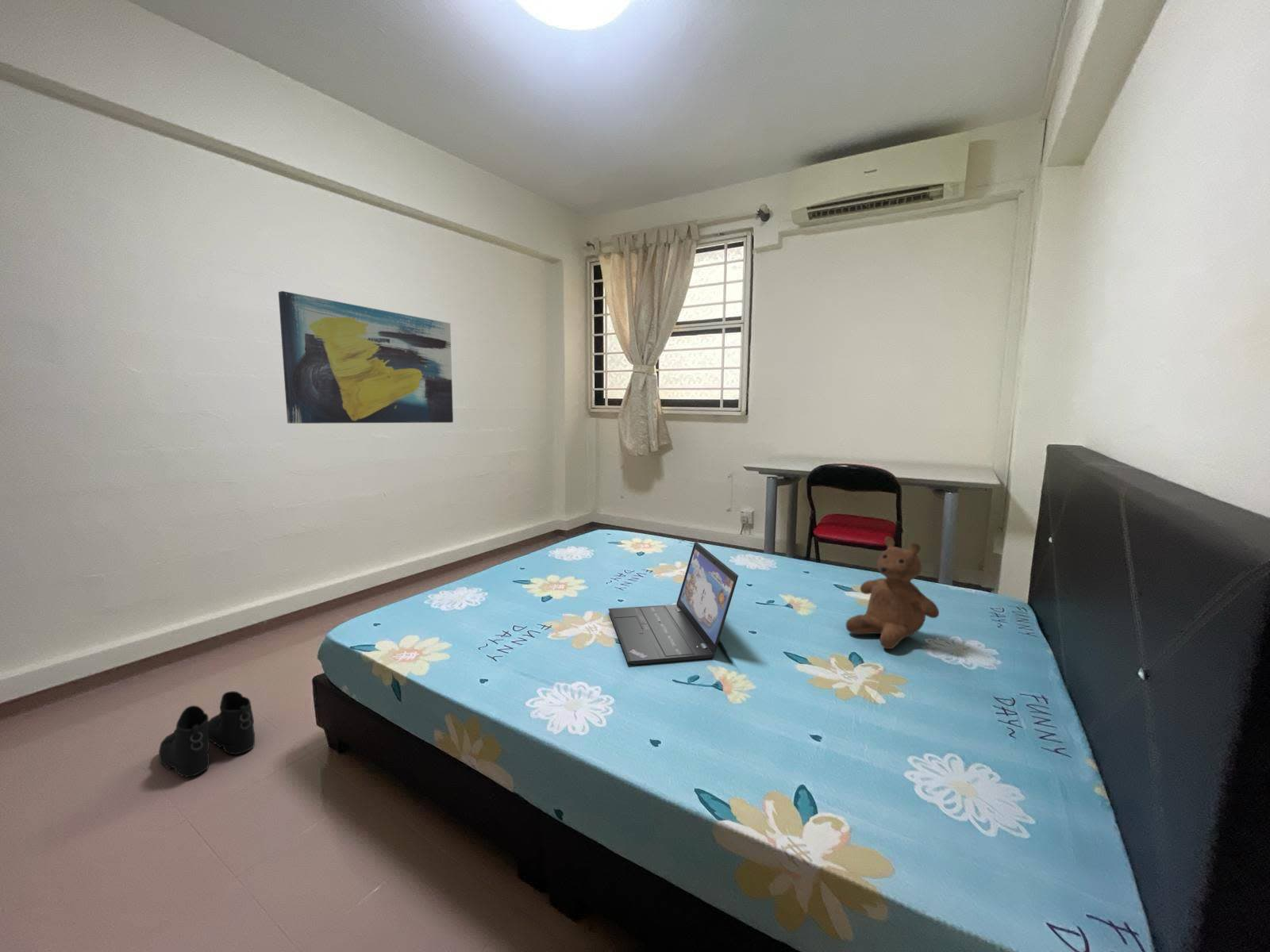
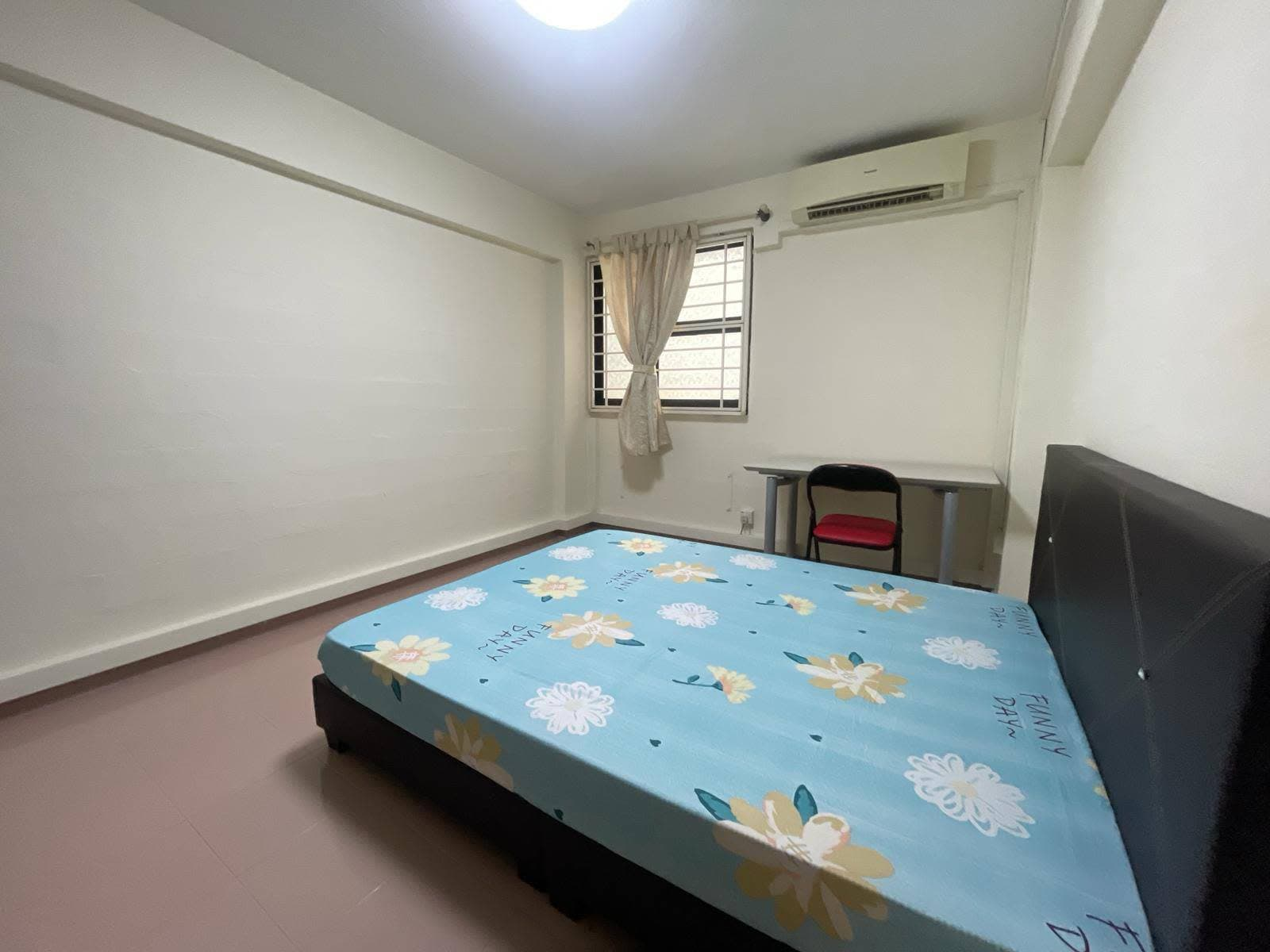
- laptop (668, 605)
- teddy bear (889, 589)
- boots (207, 724)
- wall art (379, 367)
